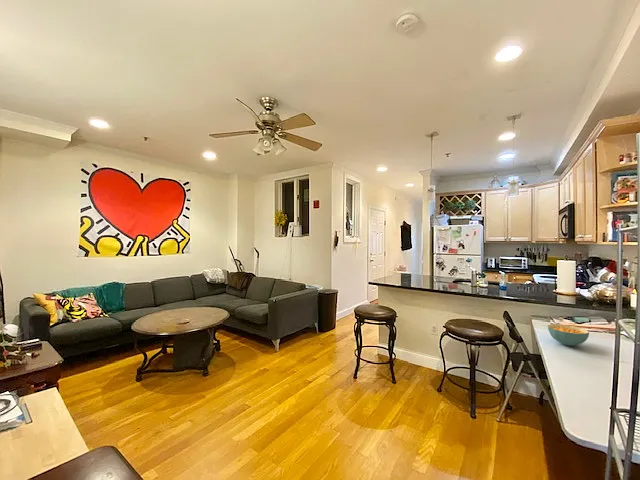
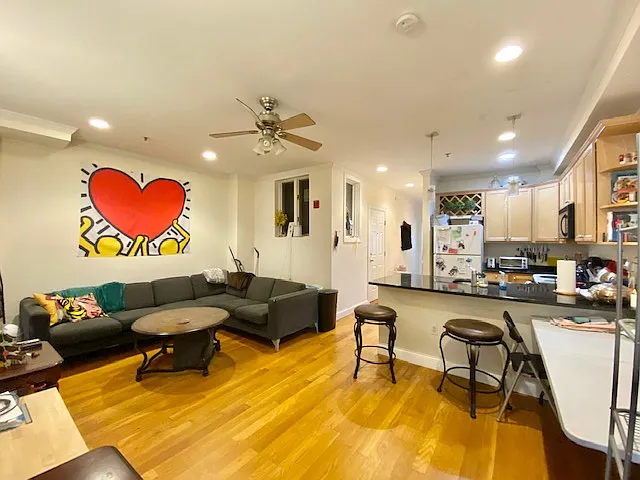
- cereal bowl (567, 336)
